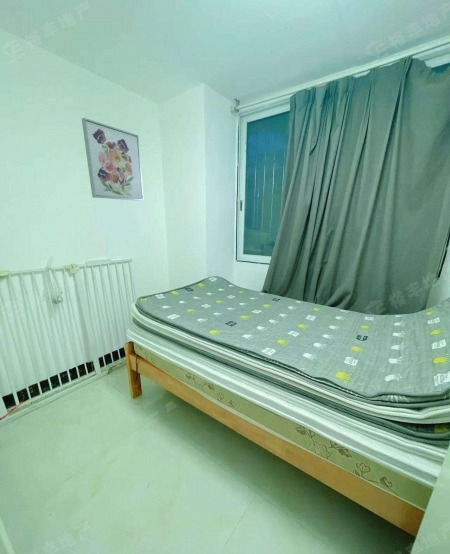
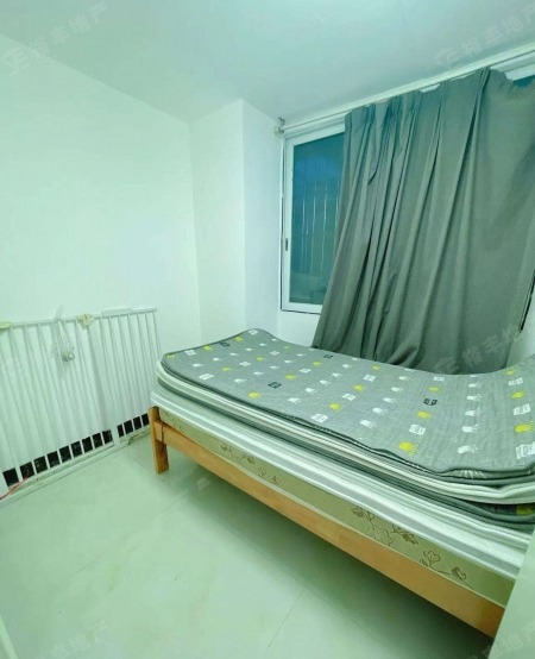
- wall art (116, 164)
